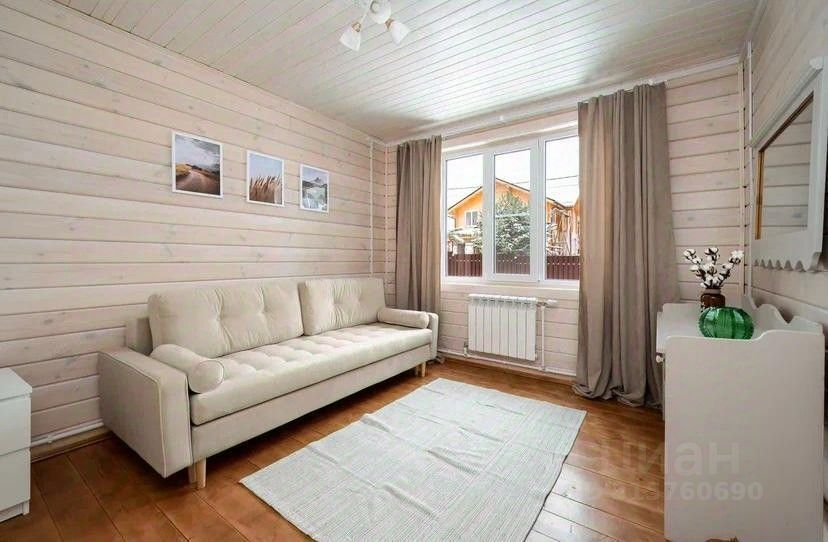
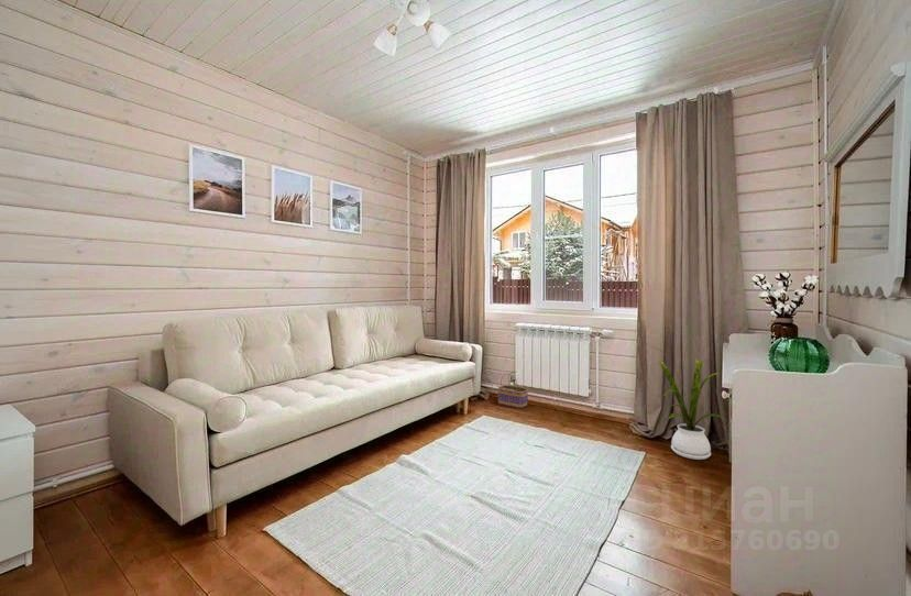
+ basket (513, 388)
+ house plant (685, 399)
